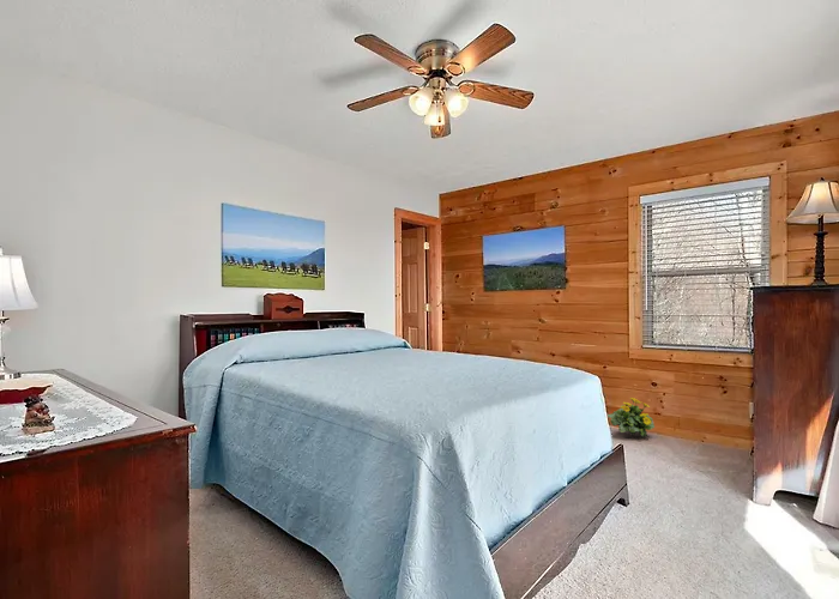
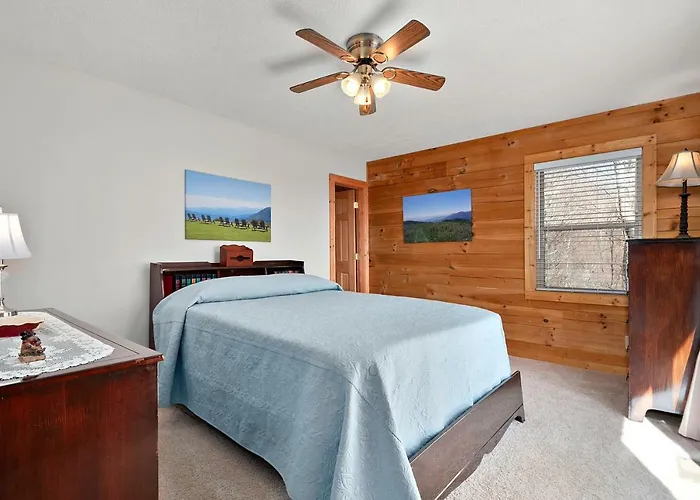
- flowering plant (630, 417)
